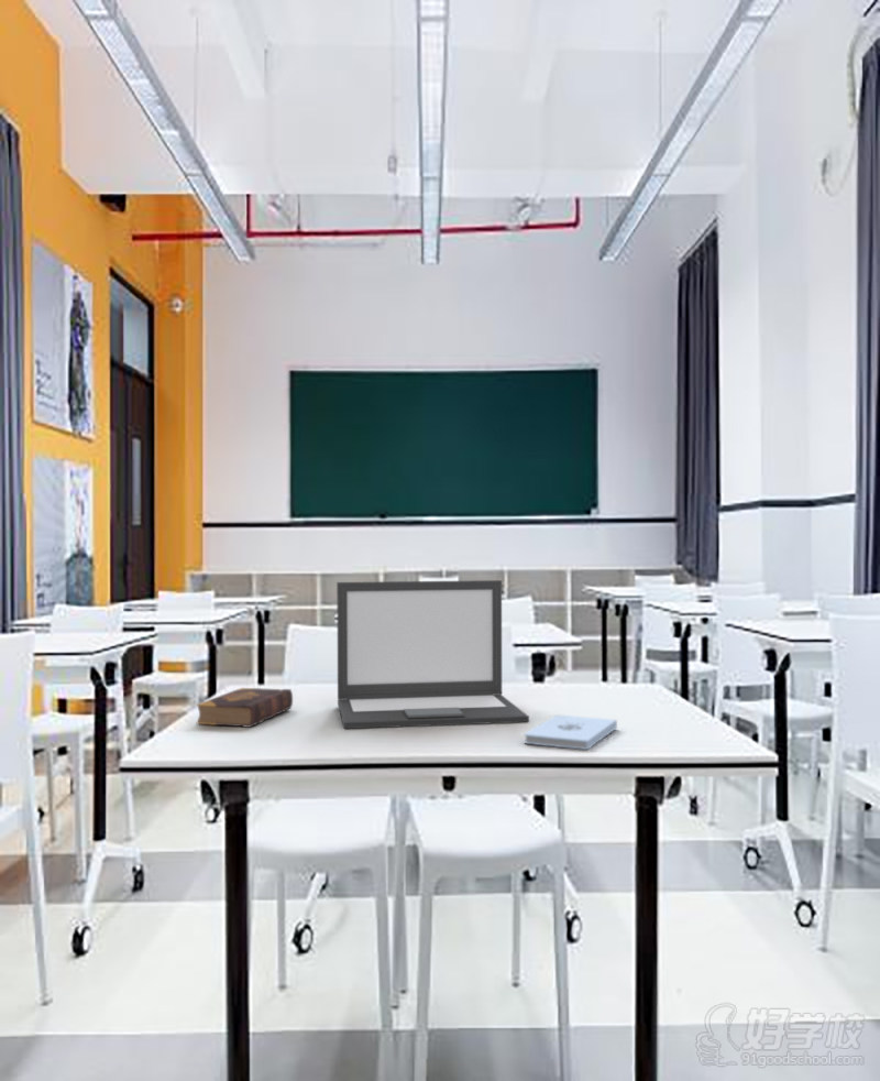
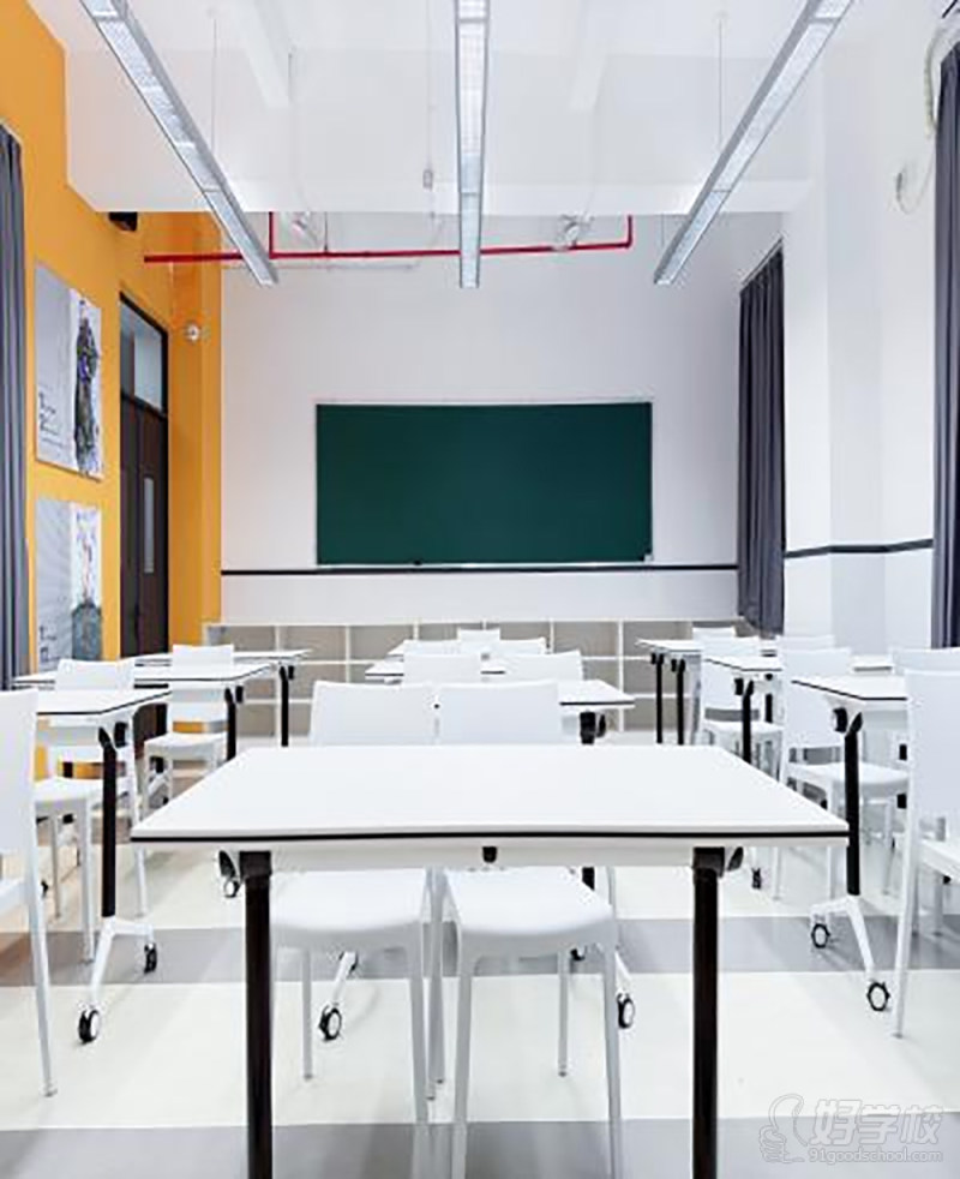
- notepad (571, 731)
- book (250, 705)
- laptop (428, 648)
